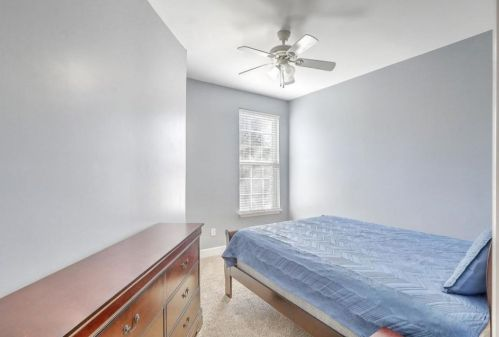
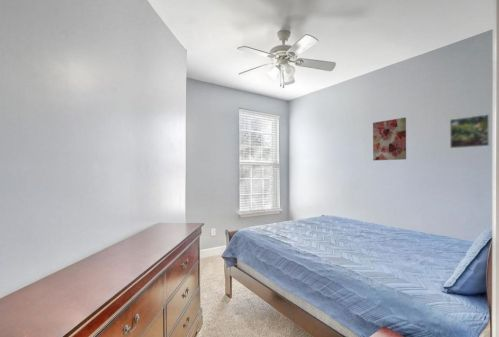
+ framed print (469, 132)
+ wall art (388, 140)
